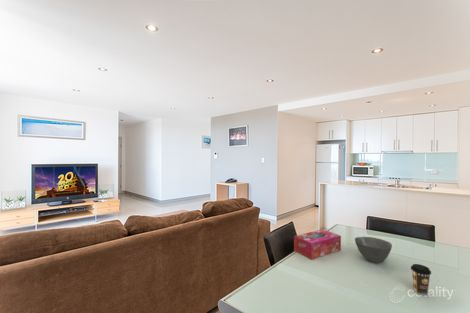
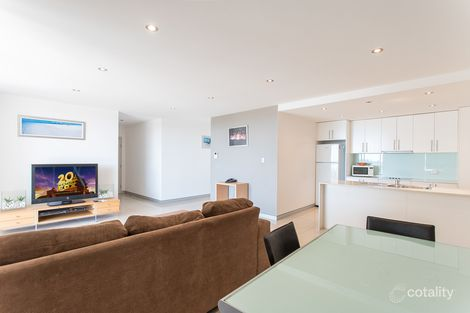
- tissue box (317, 242)
- coffee cup (420, 279)
- bowl (372, 250)
